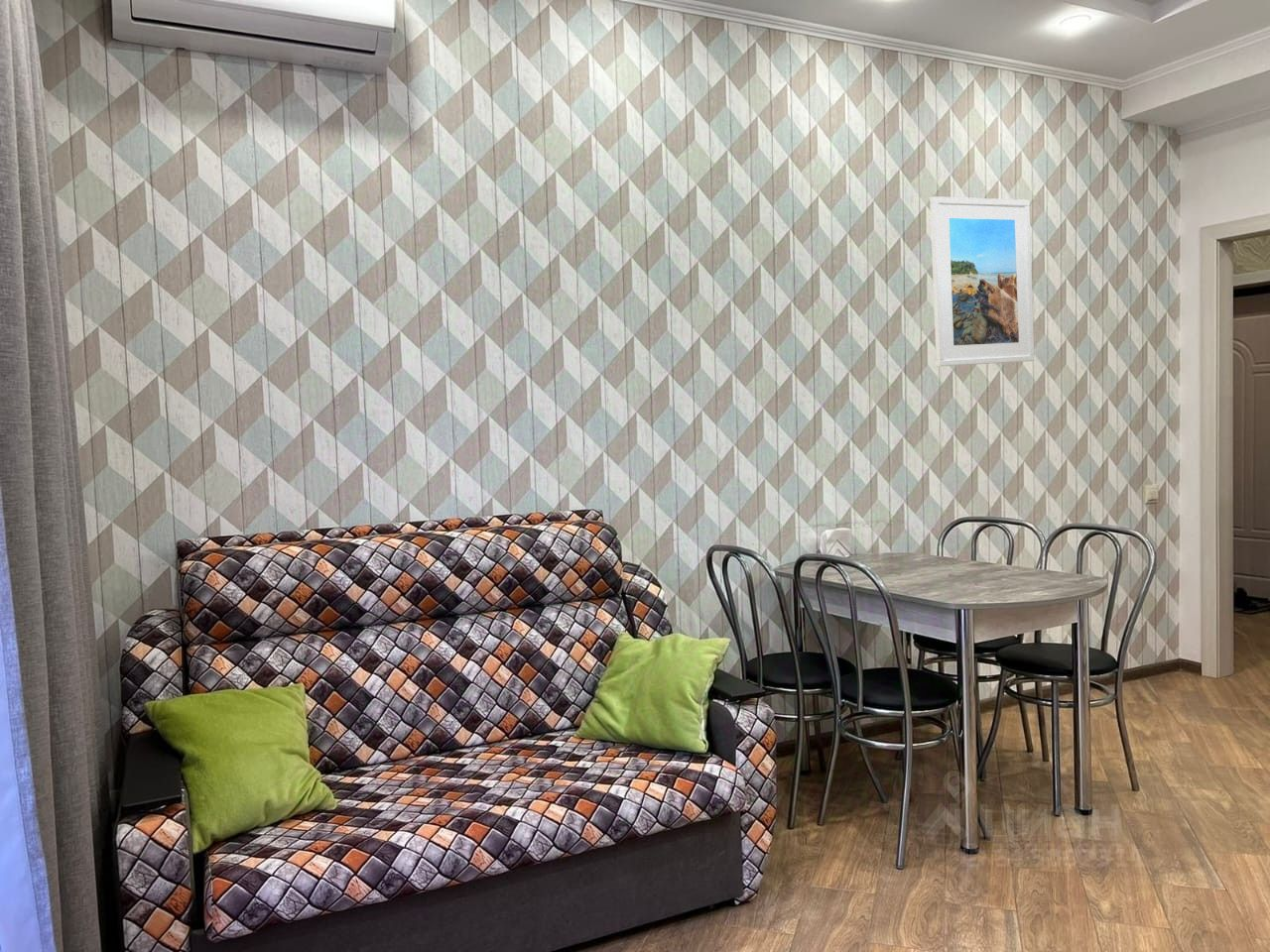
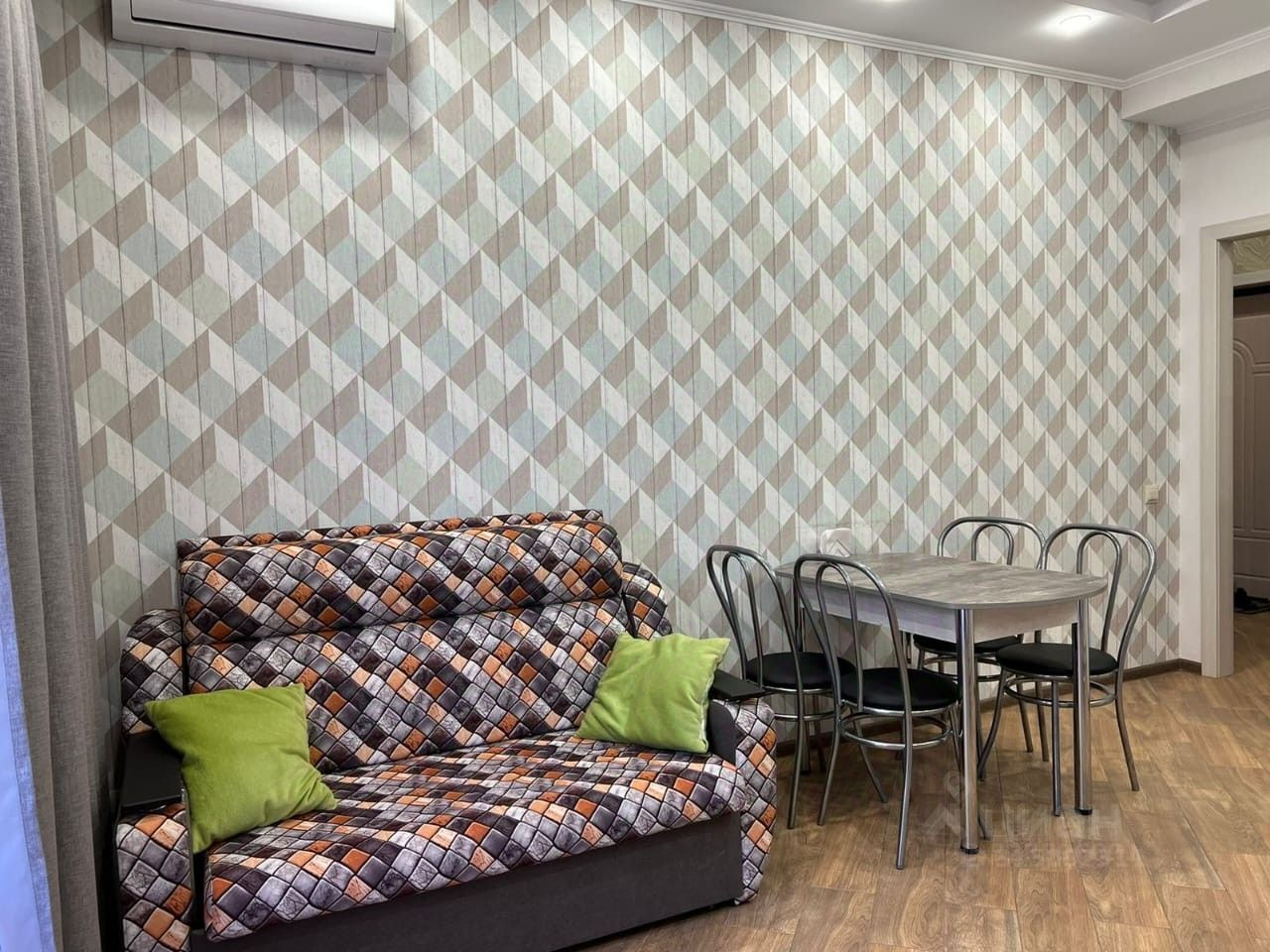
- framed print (983, 282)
